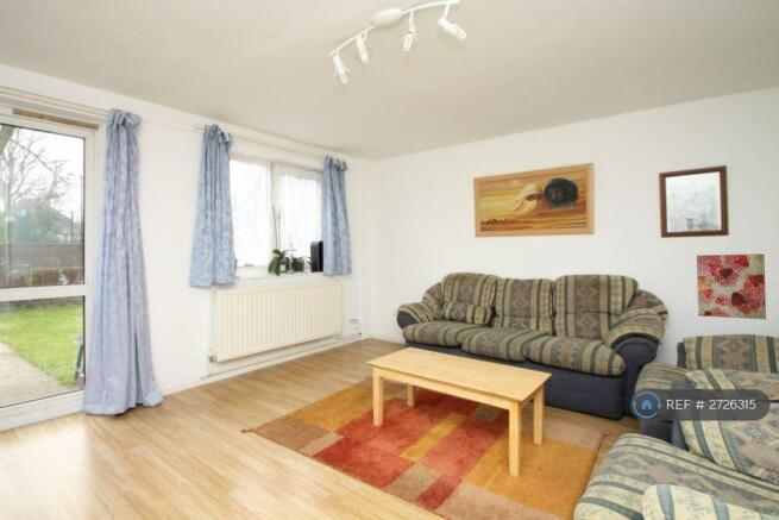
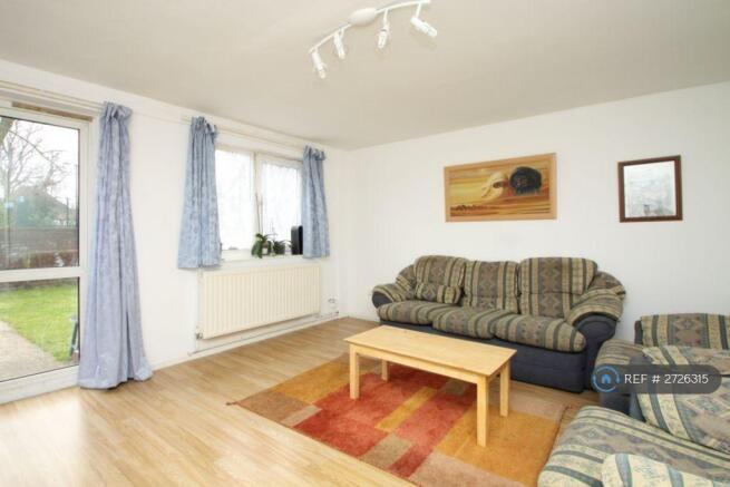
- wall art (729, 286)
